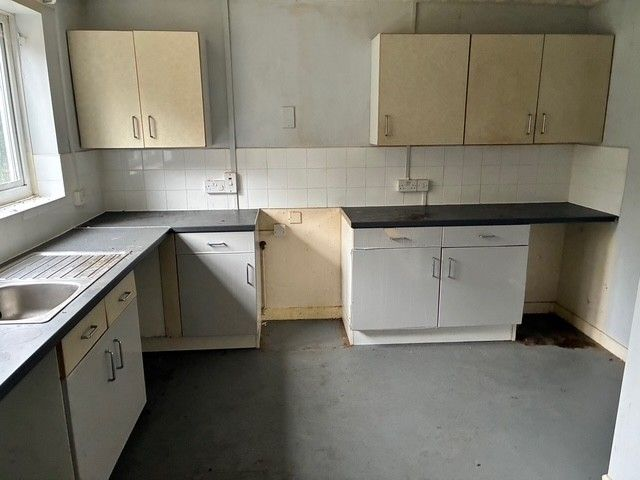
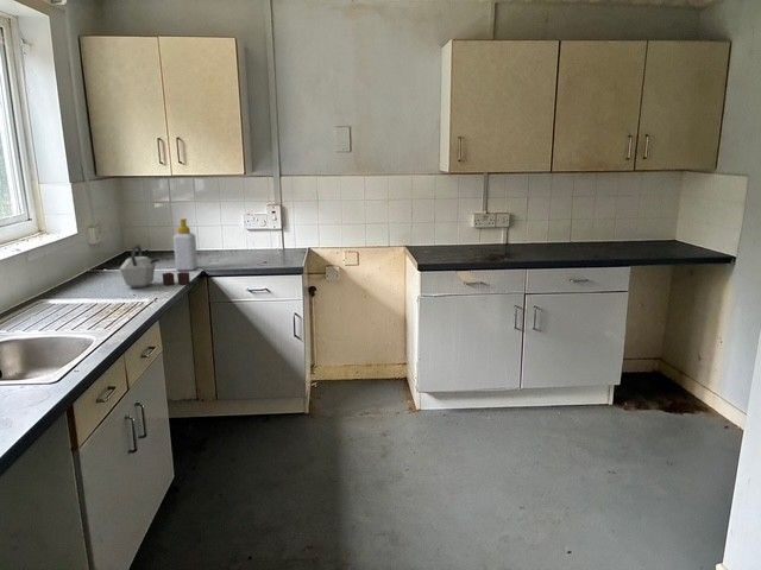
+ soap bottle (184, 243)
+ kettle (155, 265)
